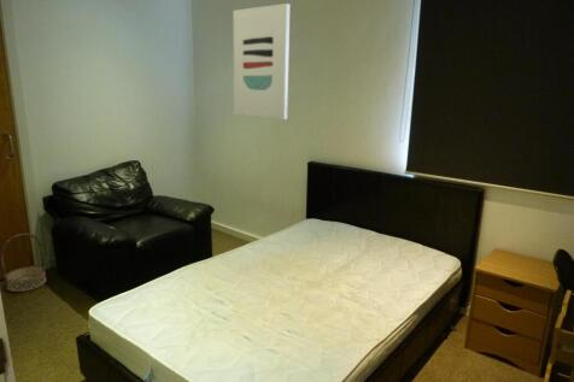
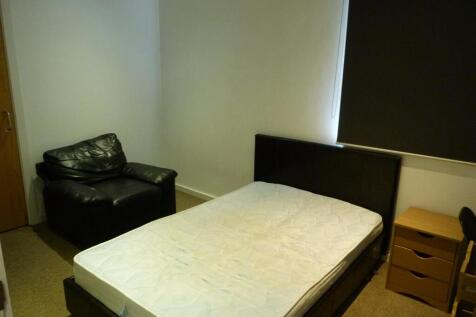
- wall art (259, 64)
- basket (24, 266)
